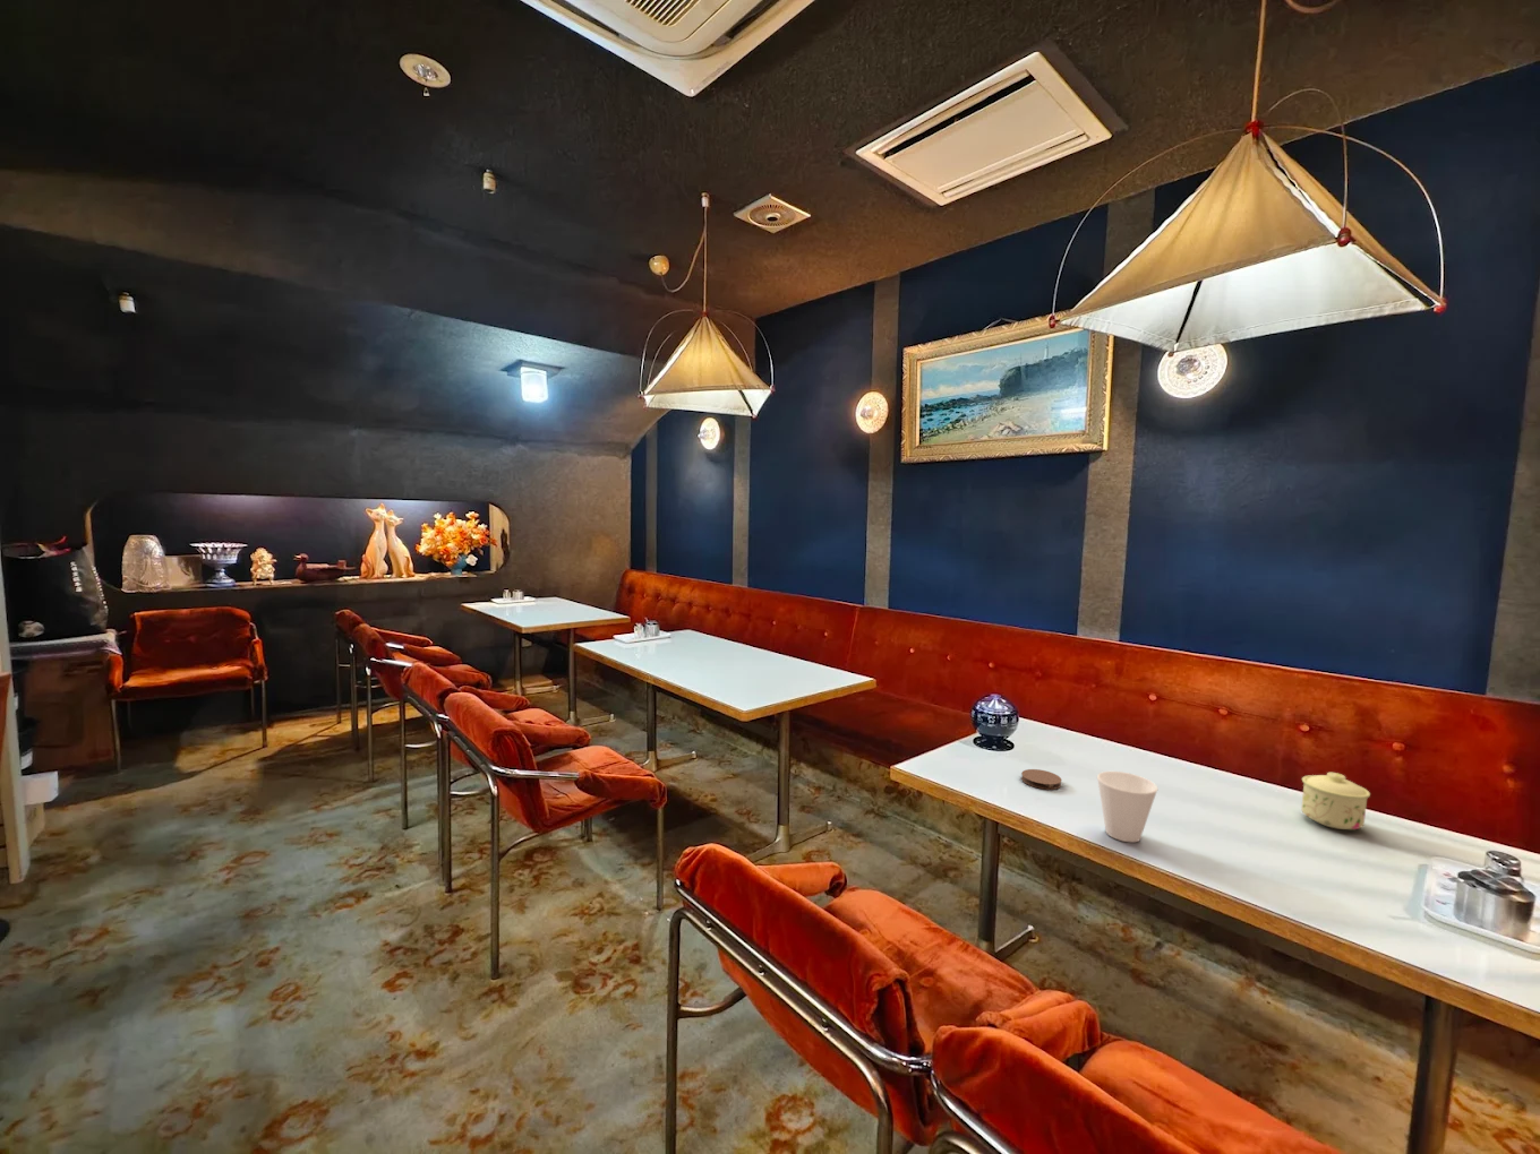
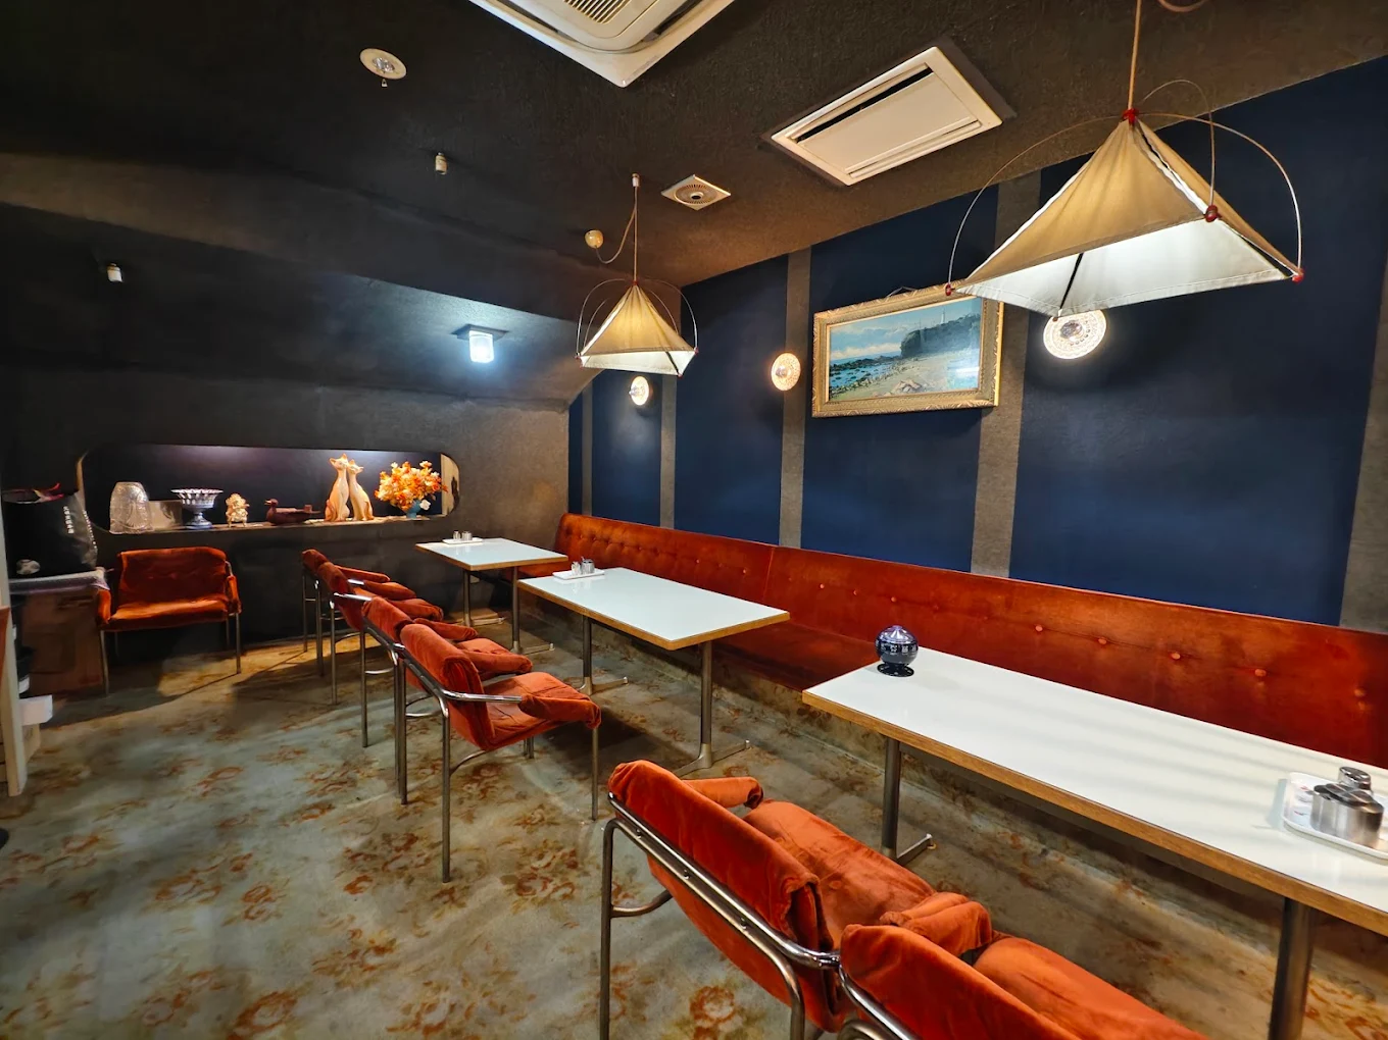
- coaster (1040, 778)
- sugar bowl (1333, 799)
- cup (1124, 807)
